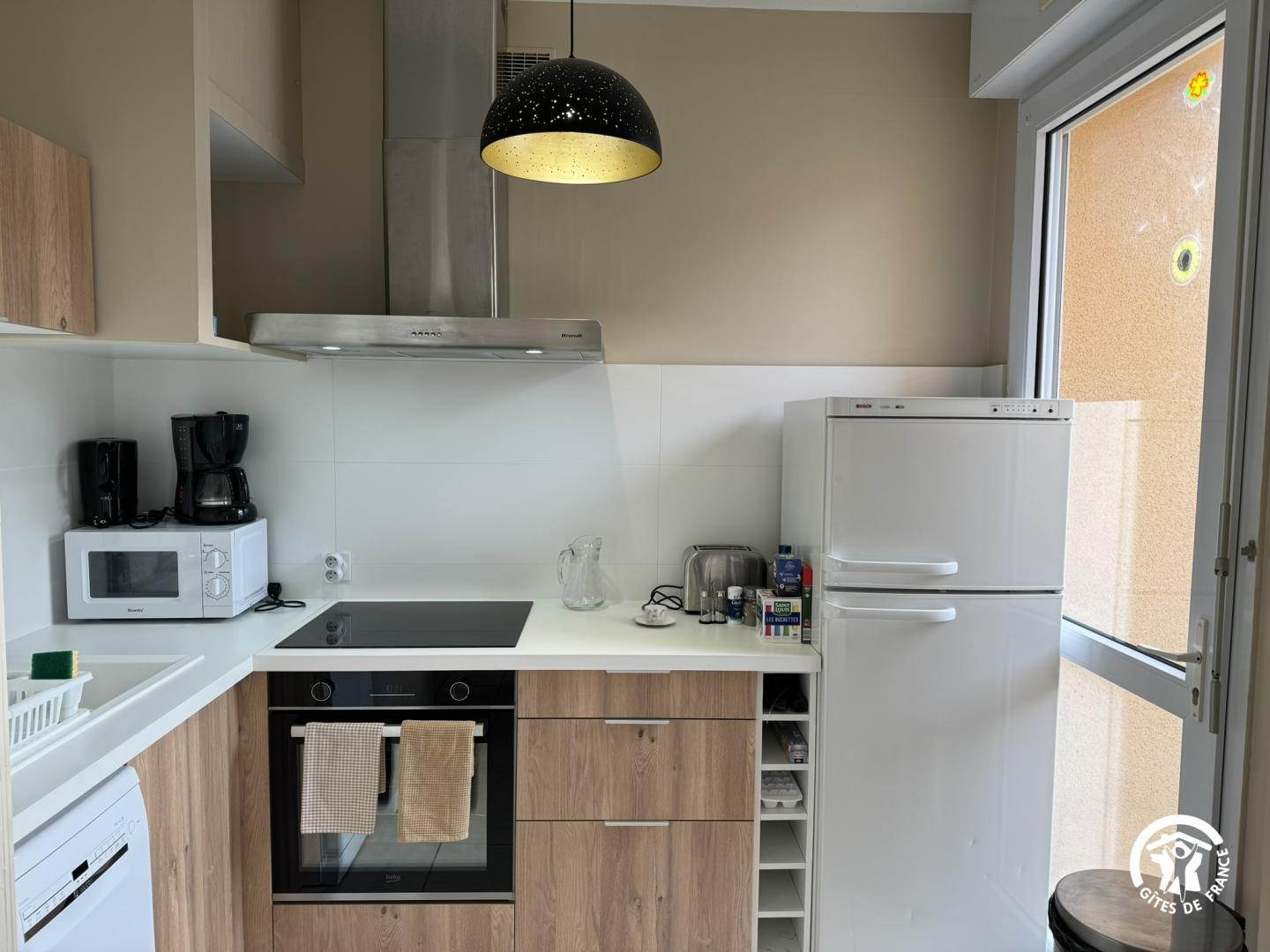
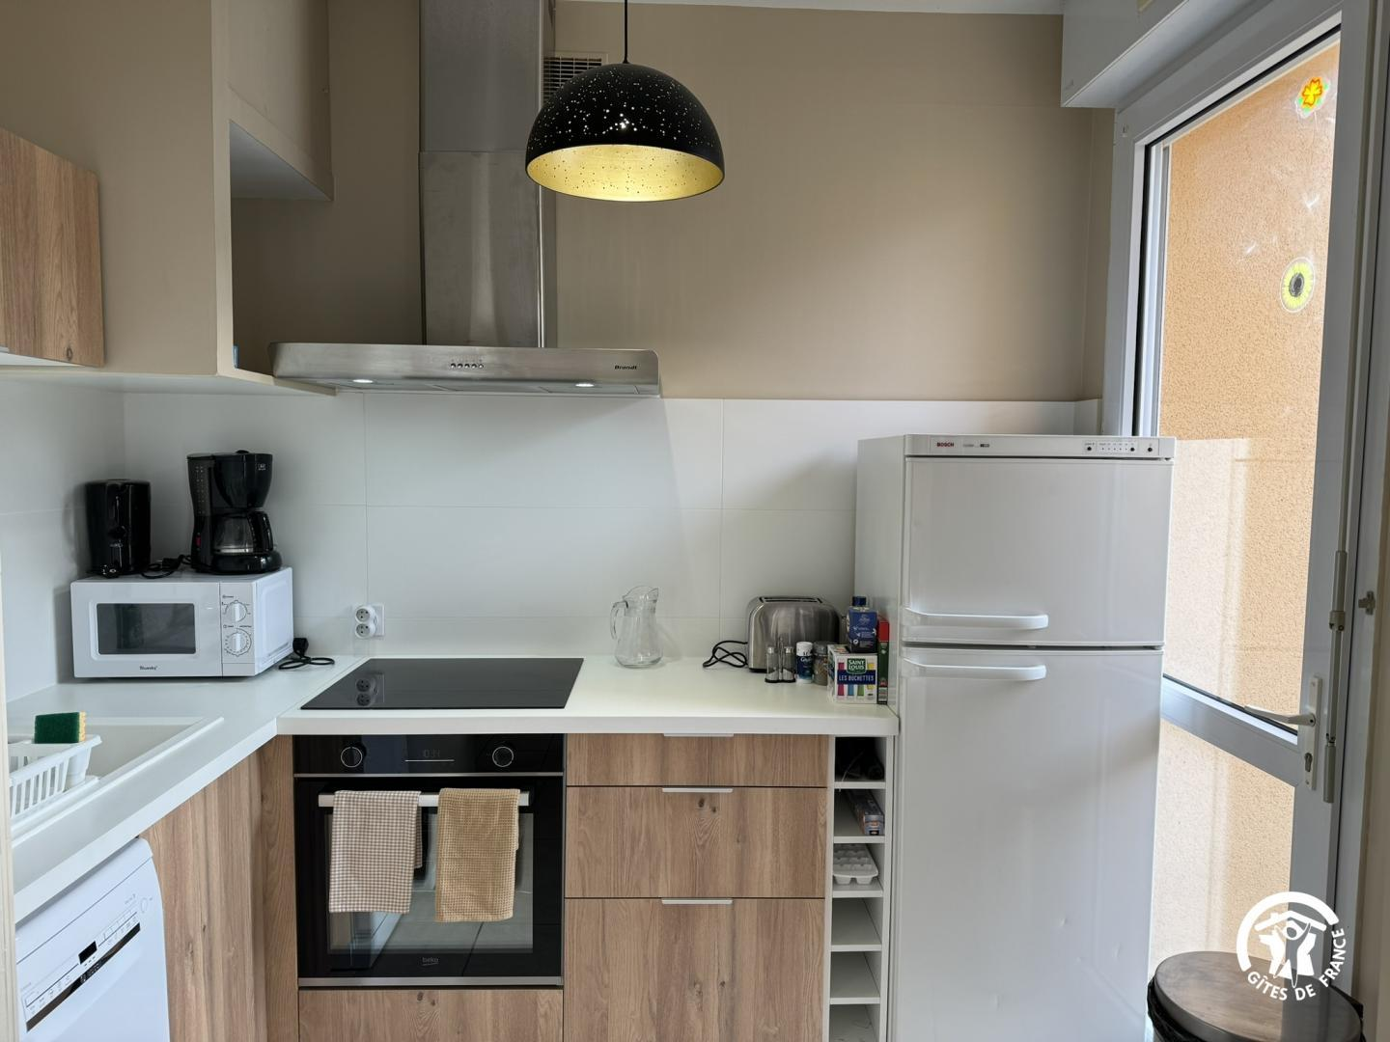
- teacup (654, 614)
